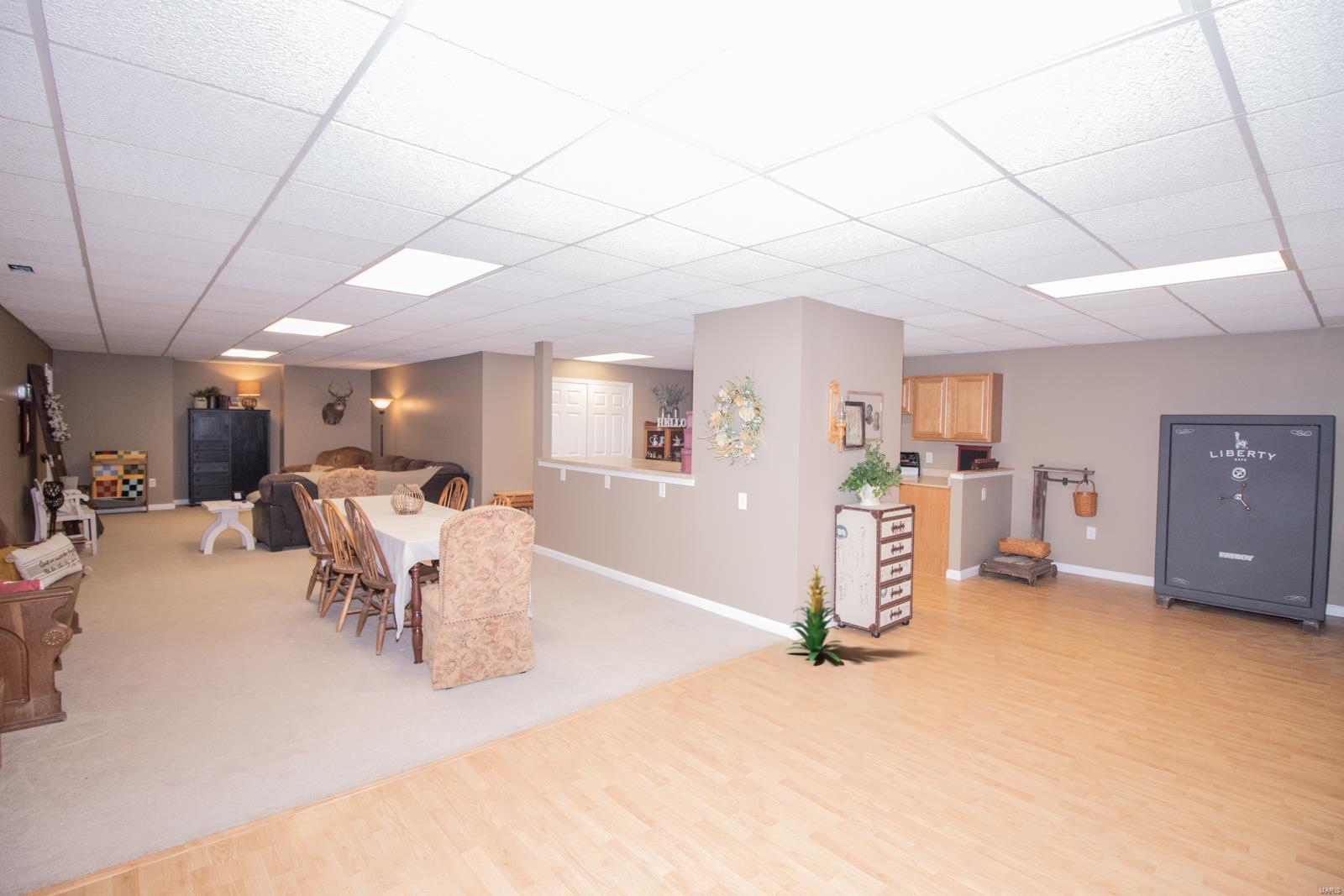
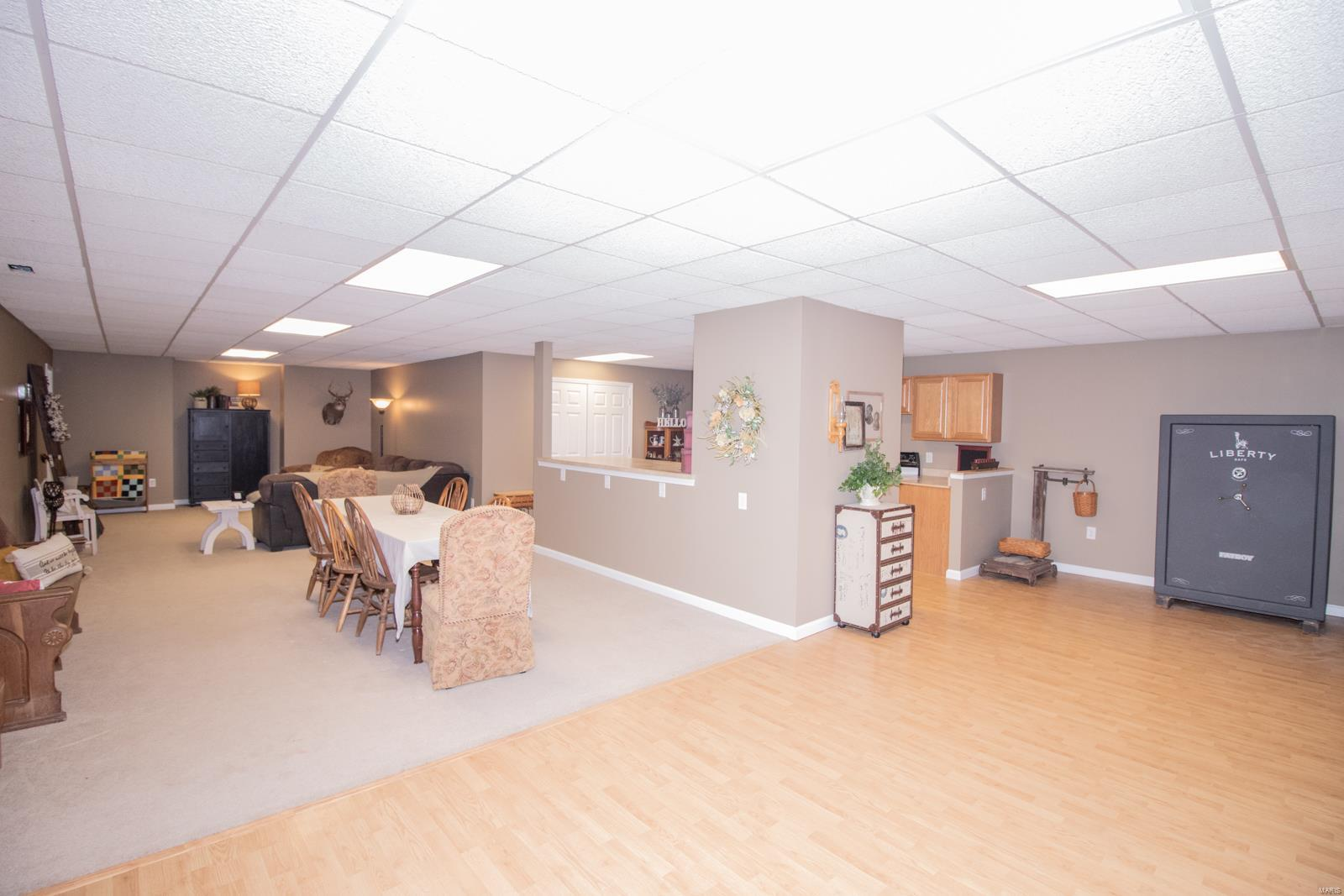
- indoor plant (816, 609)
